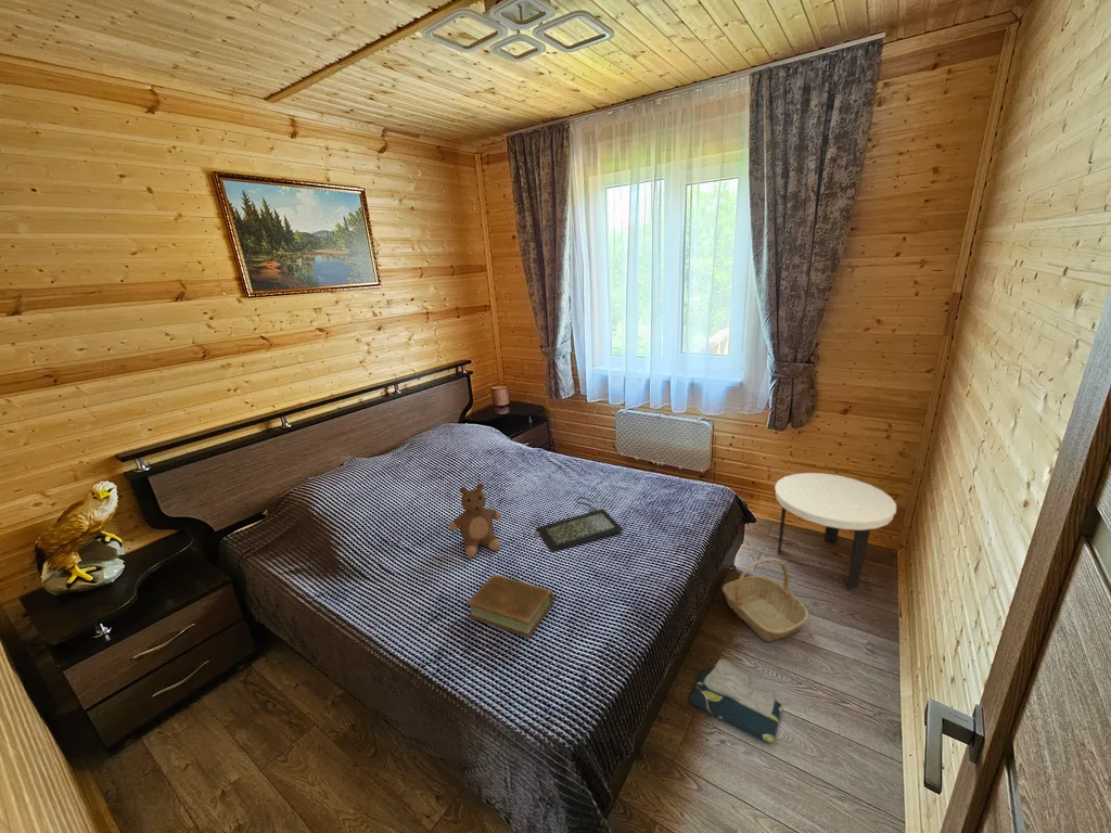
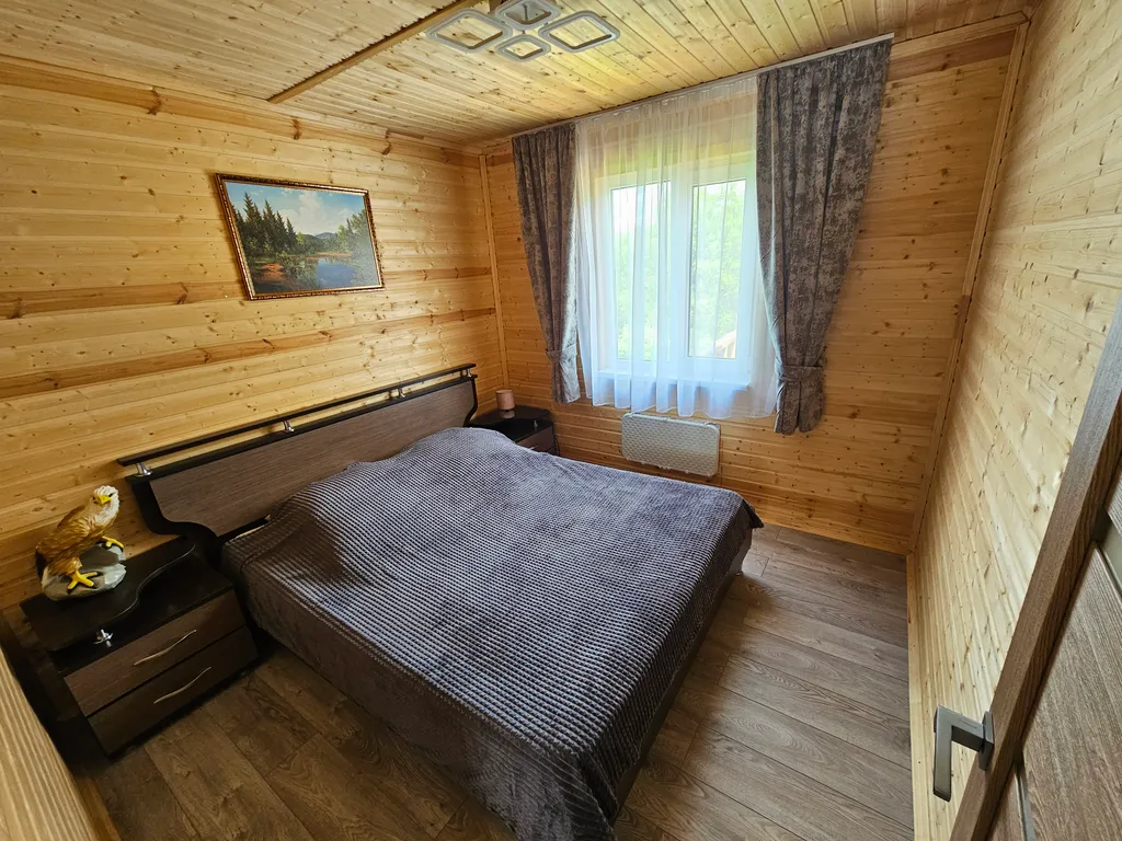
- clutch bag (582, 526)
- side table (827, 529)
- basket (764, 589)
- teddy bear (476, 517)
- book (511, 602)
- tissue dispenser (736, 694)
